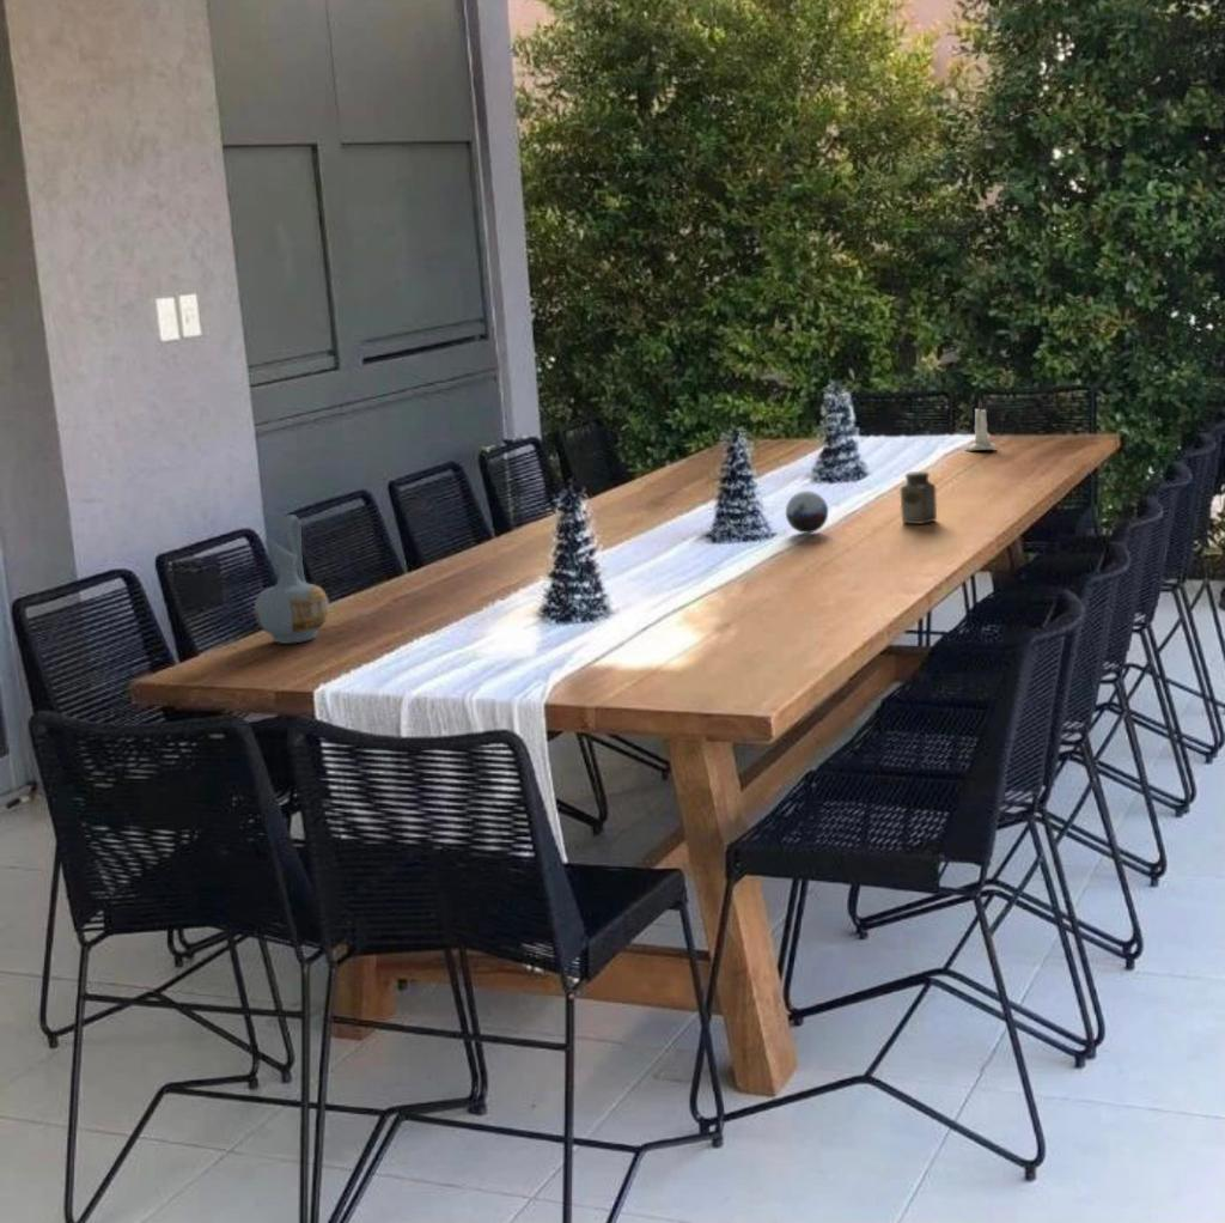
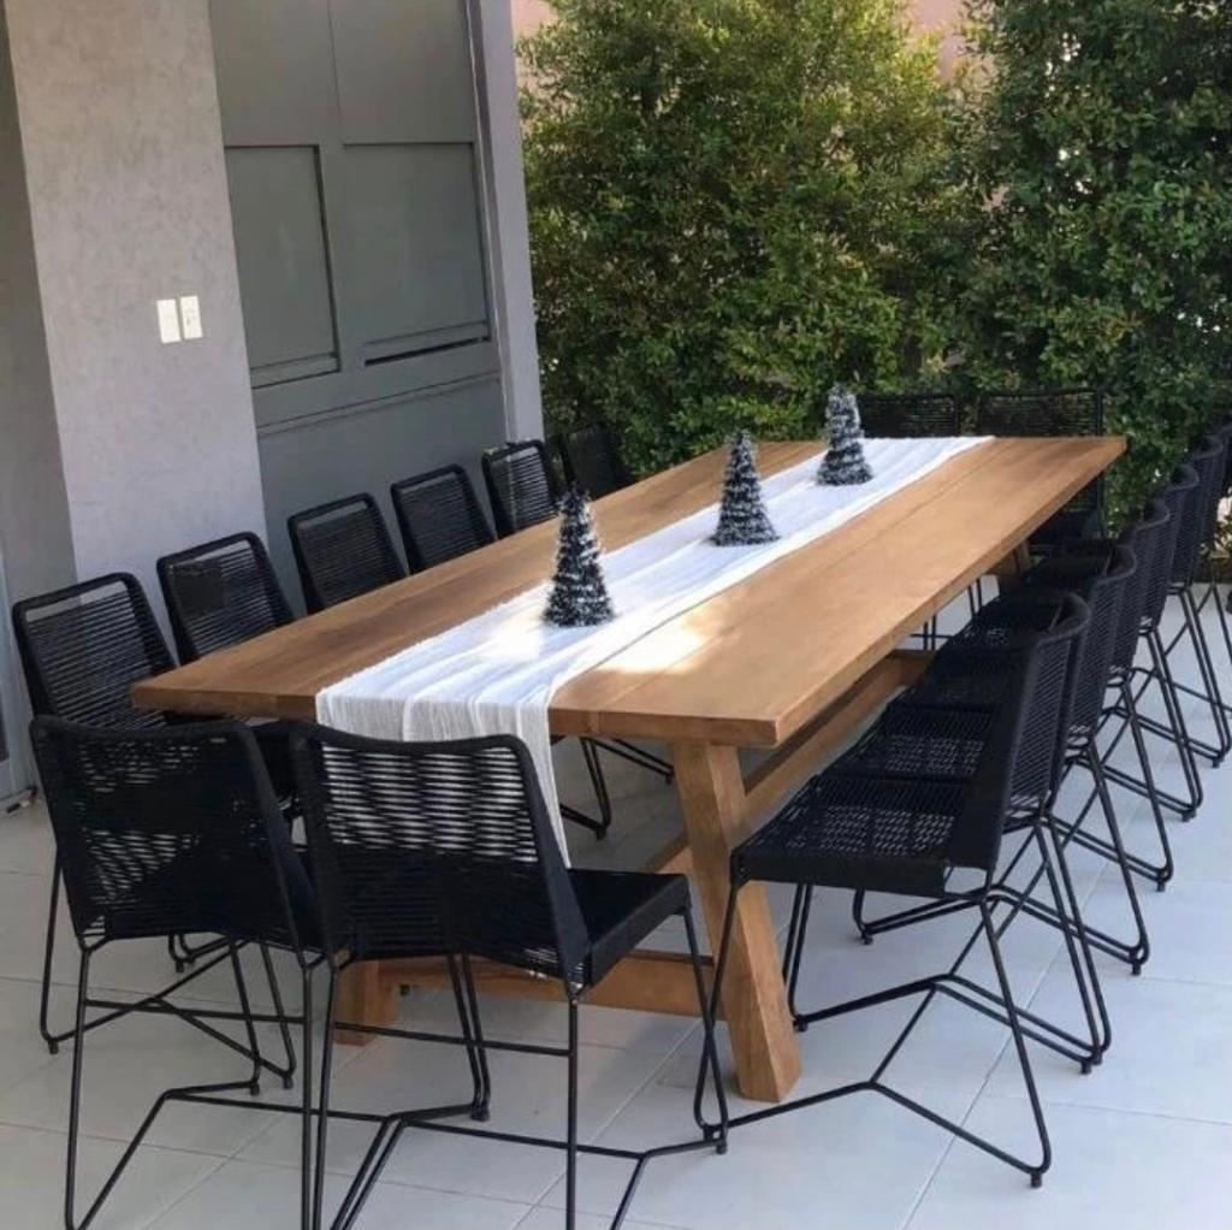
- candle (979, 424)
- salt shaker (918, 497)
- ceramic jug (288, 578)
- decorative orb (806, 511)
